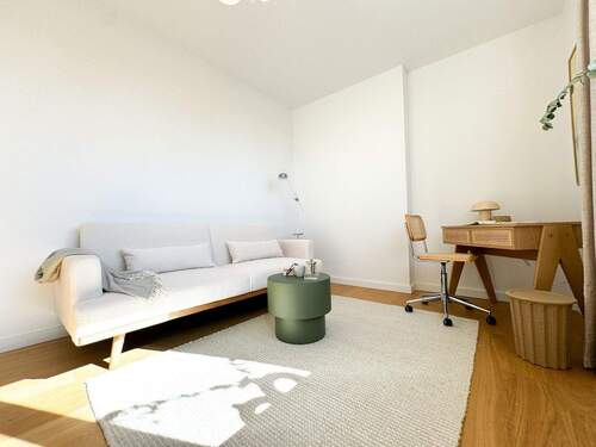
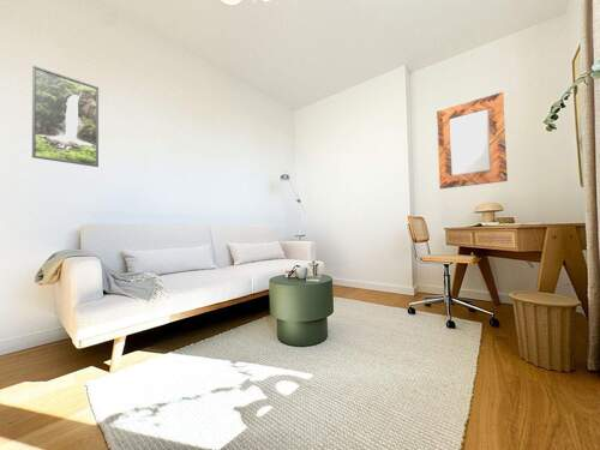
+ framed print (67, 119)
+ home mirror (469, 143)
